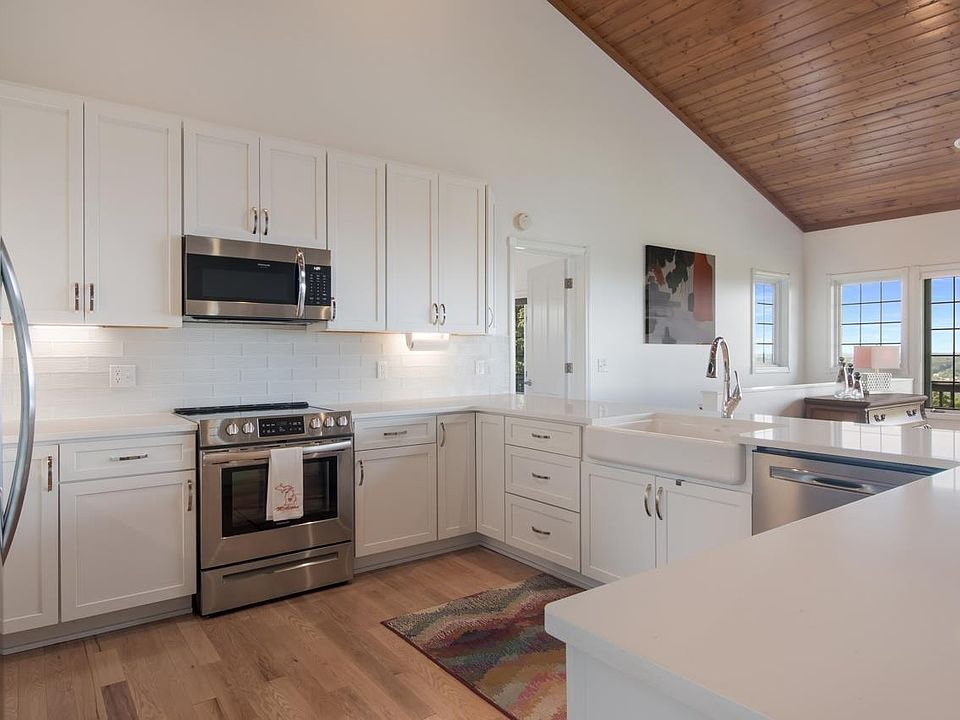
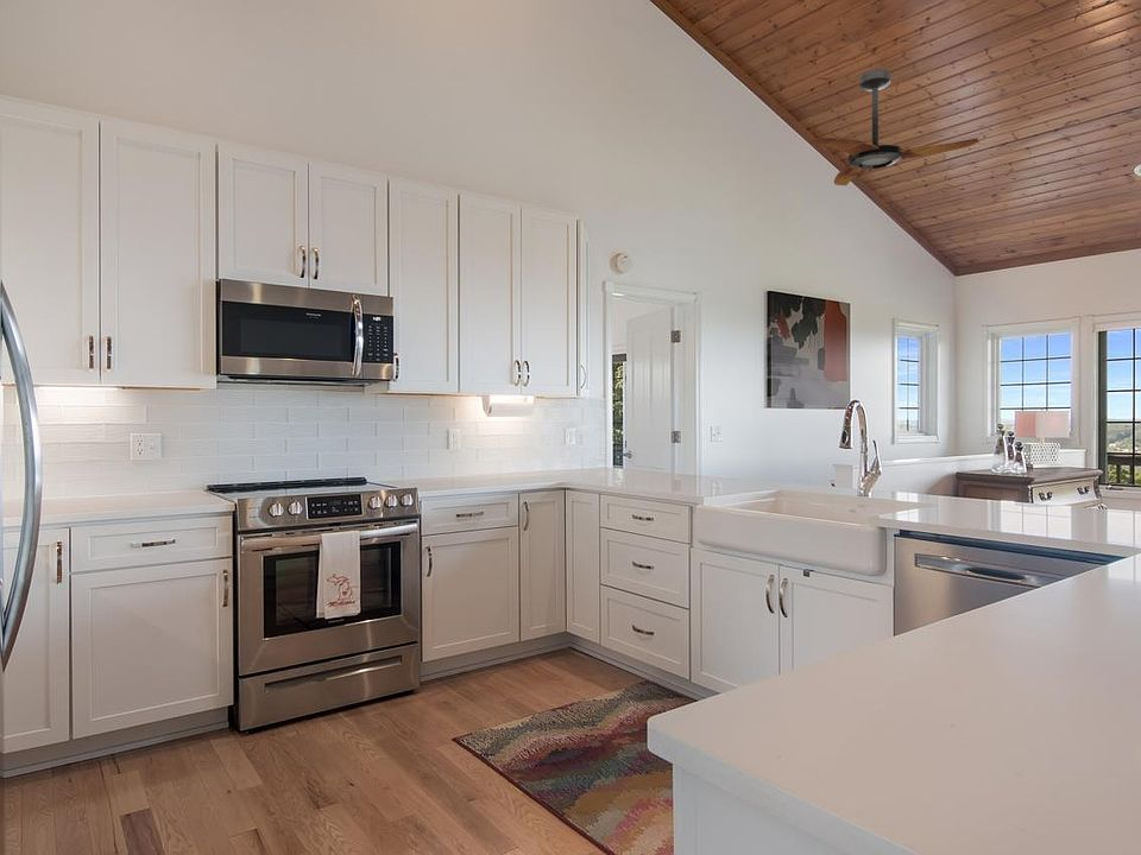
+ ceiling fan (877, 119)
